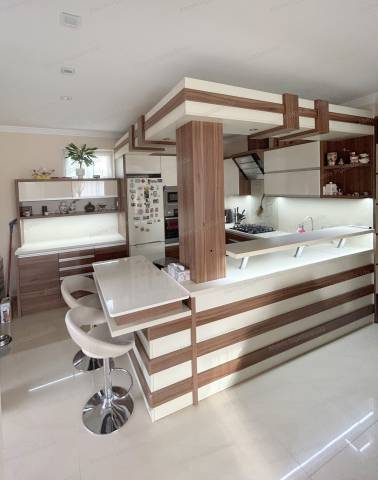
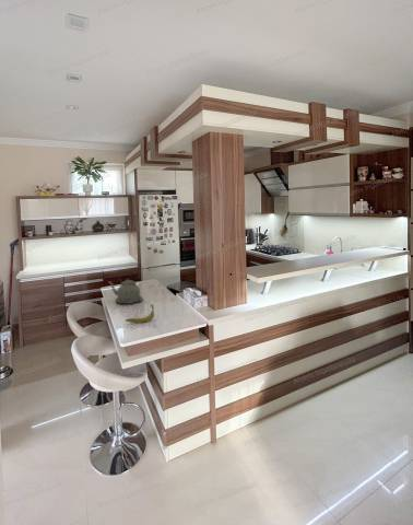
+ kettle (126, 285)
+ banana (141, 317)
